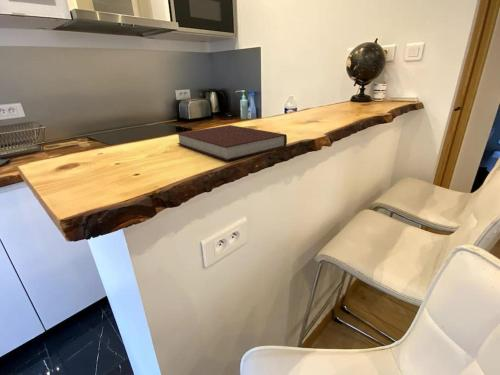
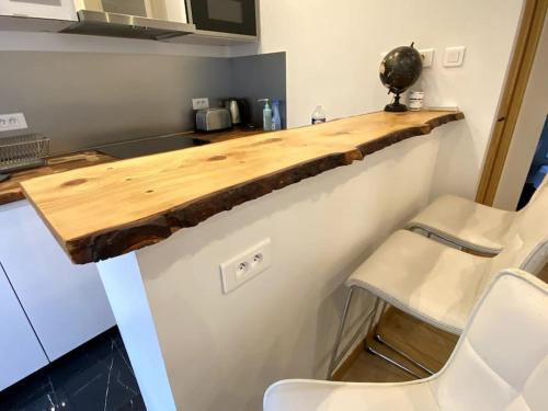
- notebook (229, 139)
